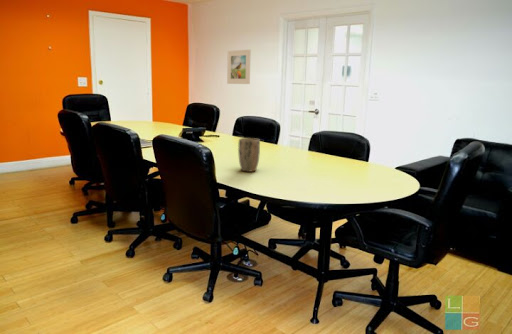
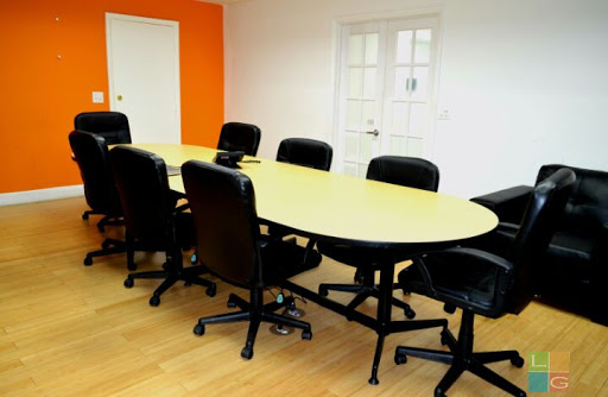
- plant pot (248, 154)
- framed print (238, 67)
